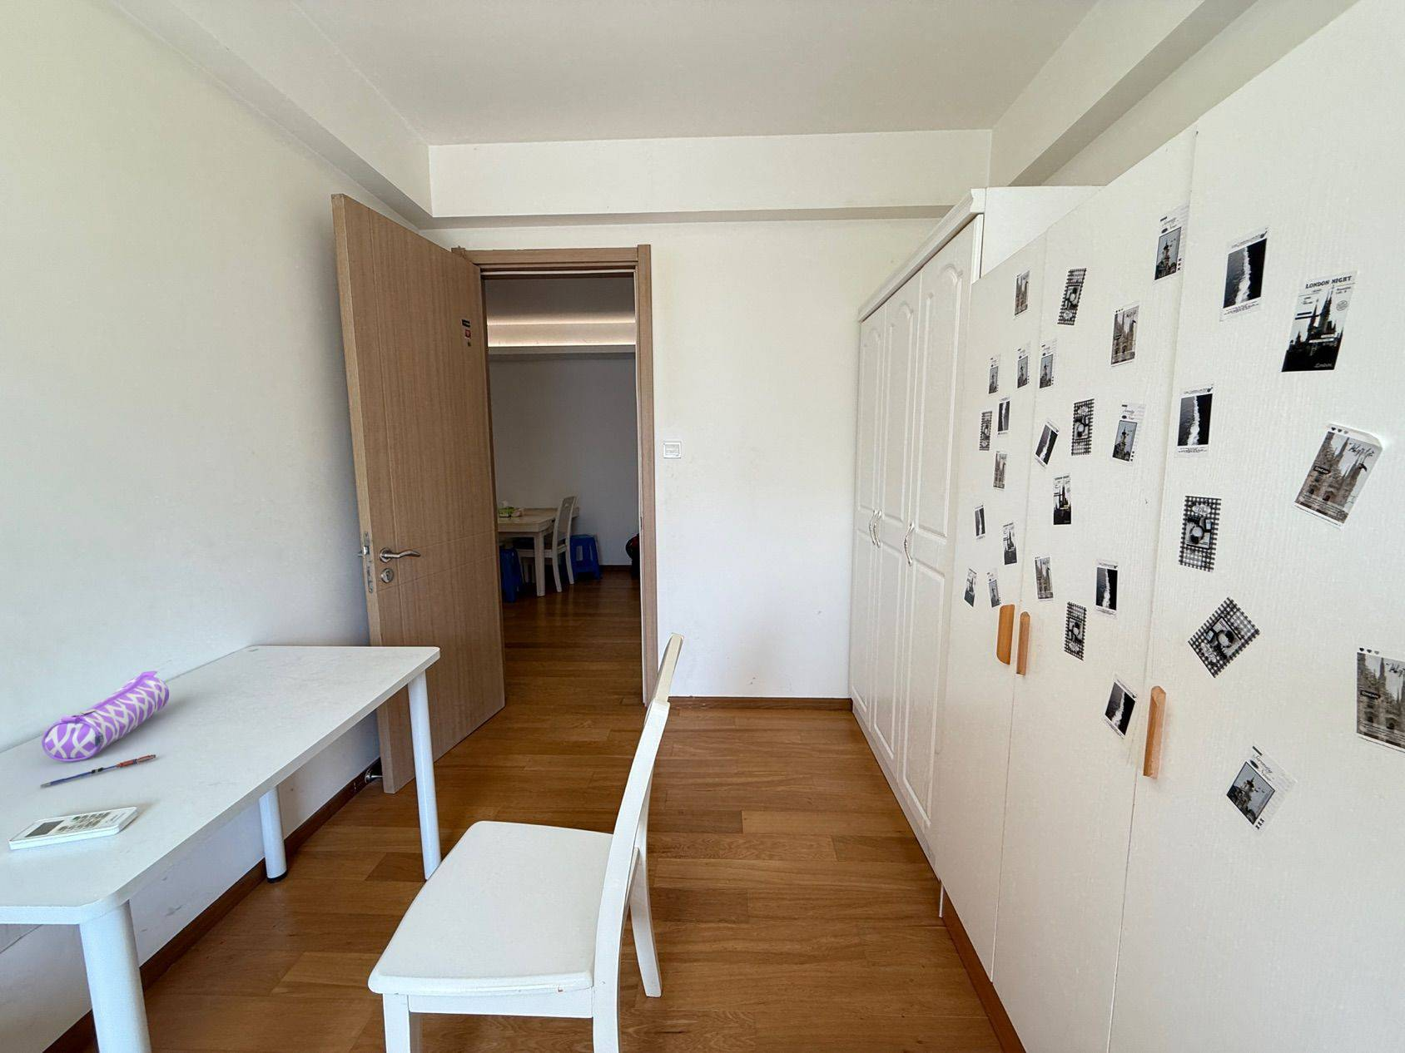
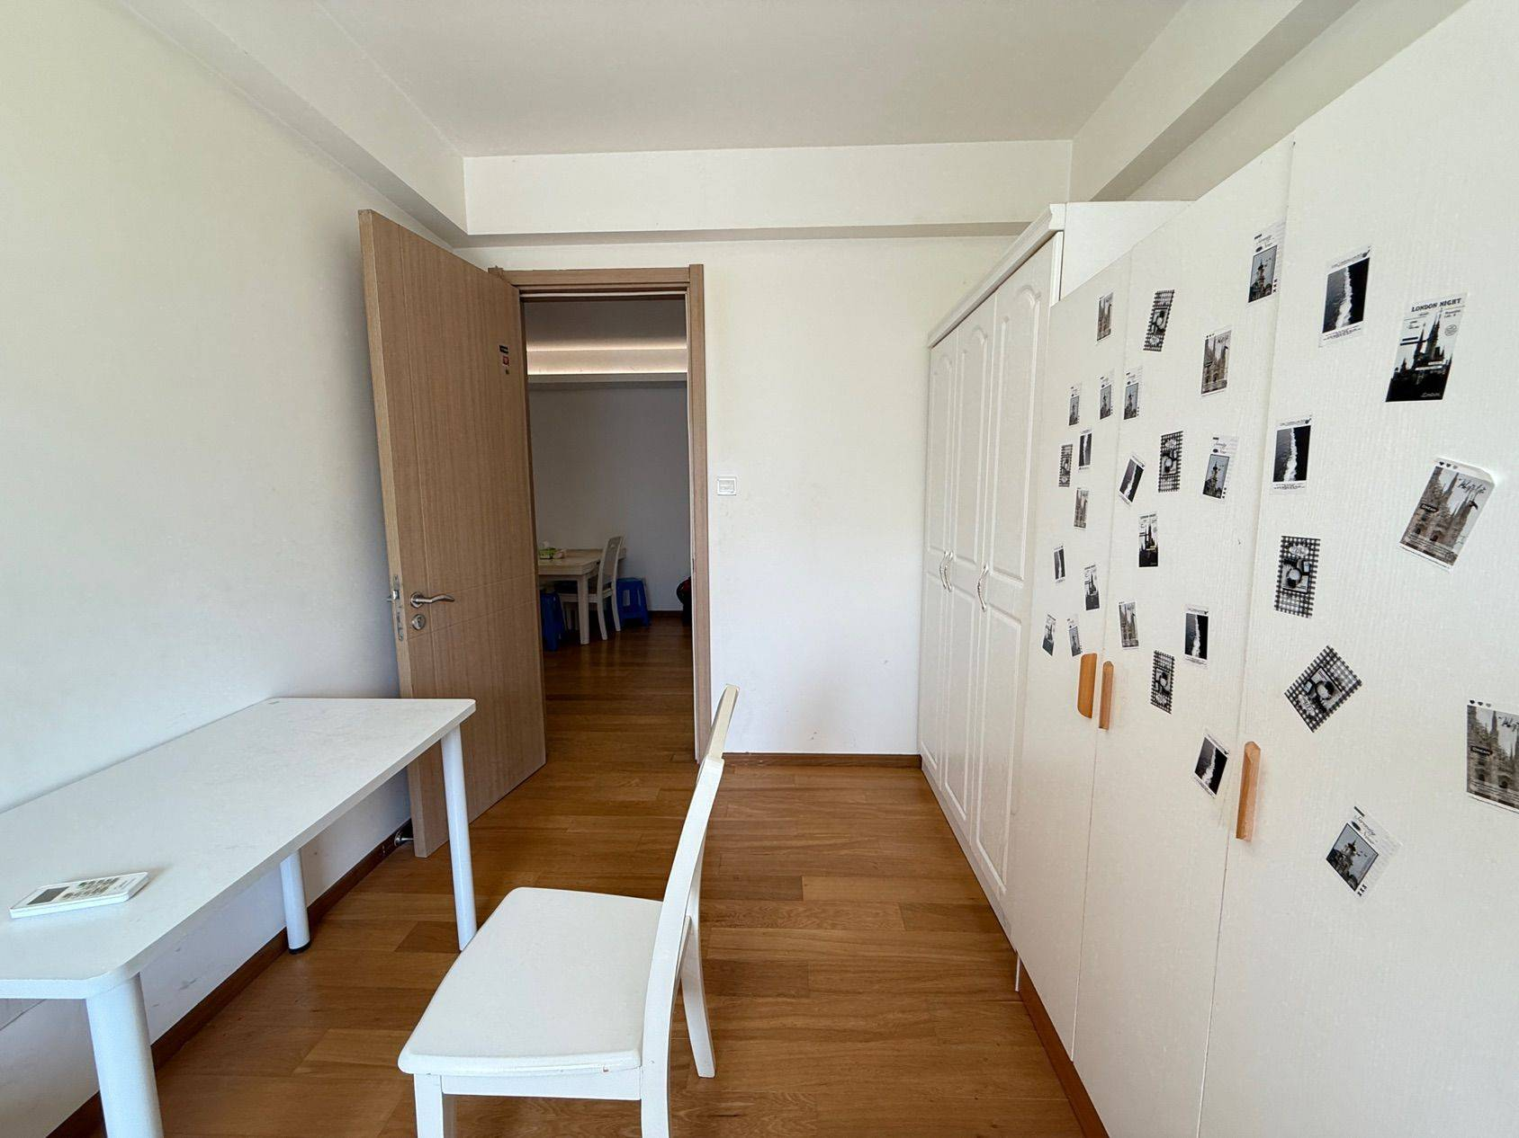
- pencil case (111, 713)
- pen (100, 770)
